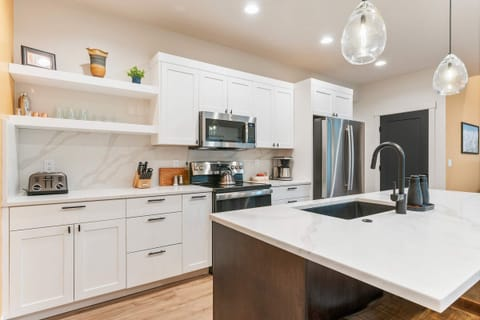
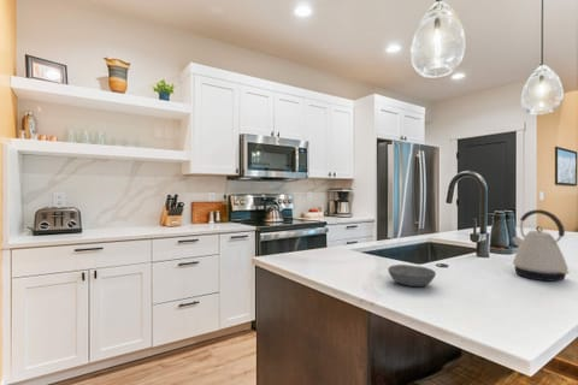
+ kettle (537, 243)
+ bowl (411, 277)
